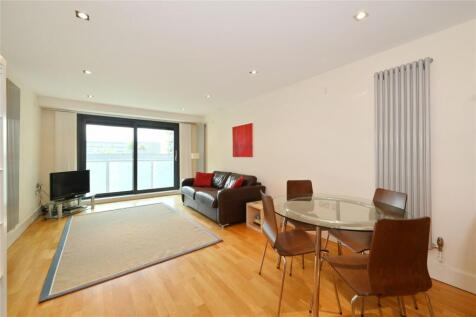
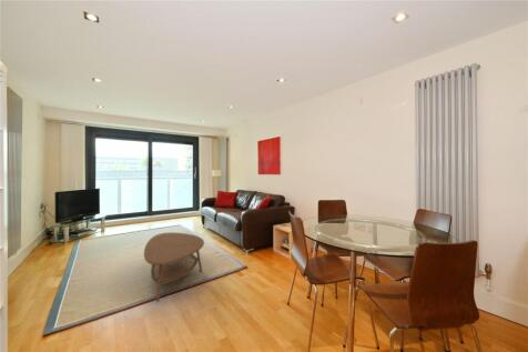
+ coffee table (175, 259)
